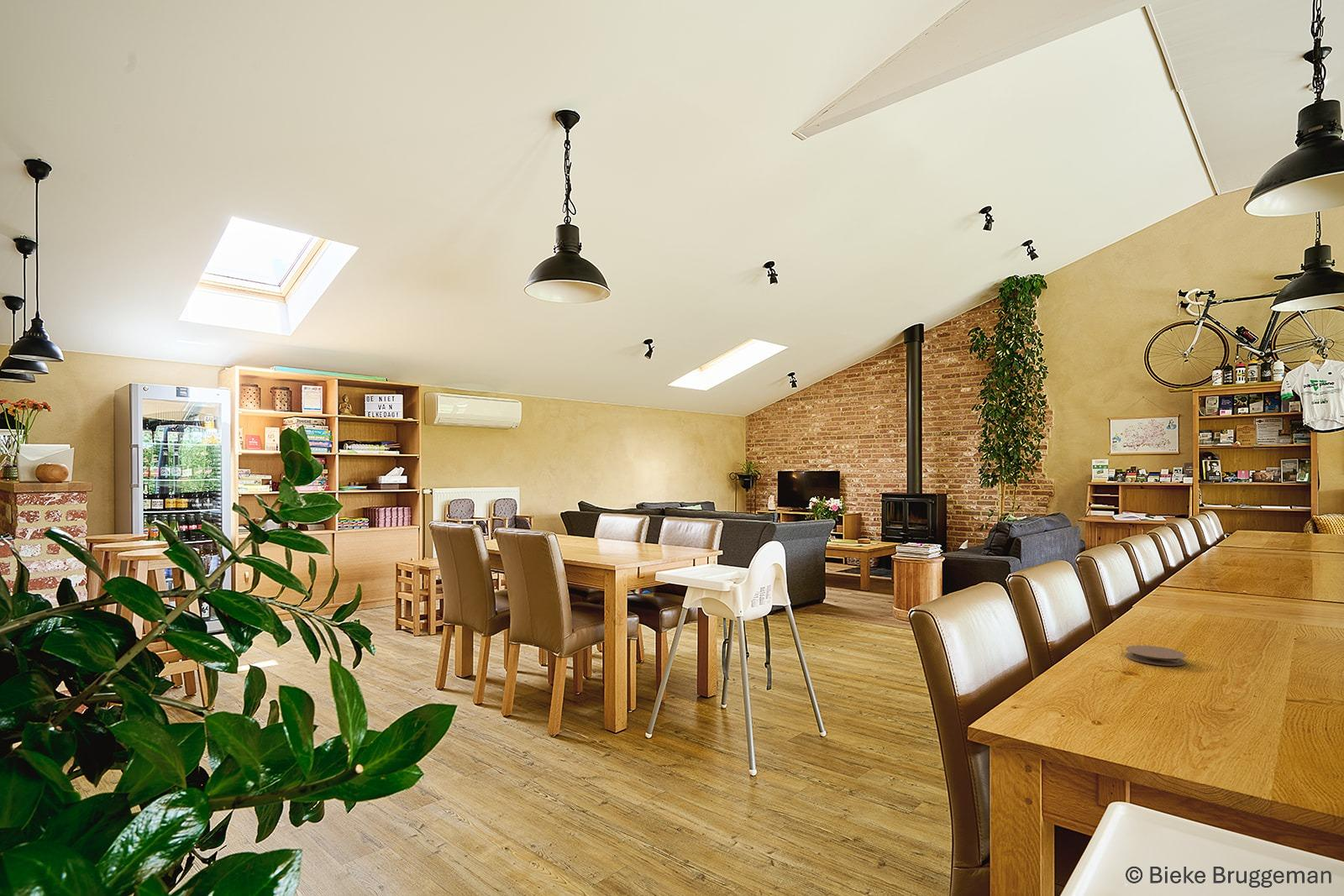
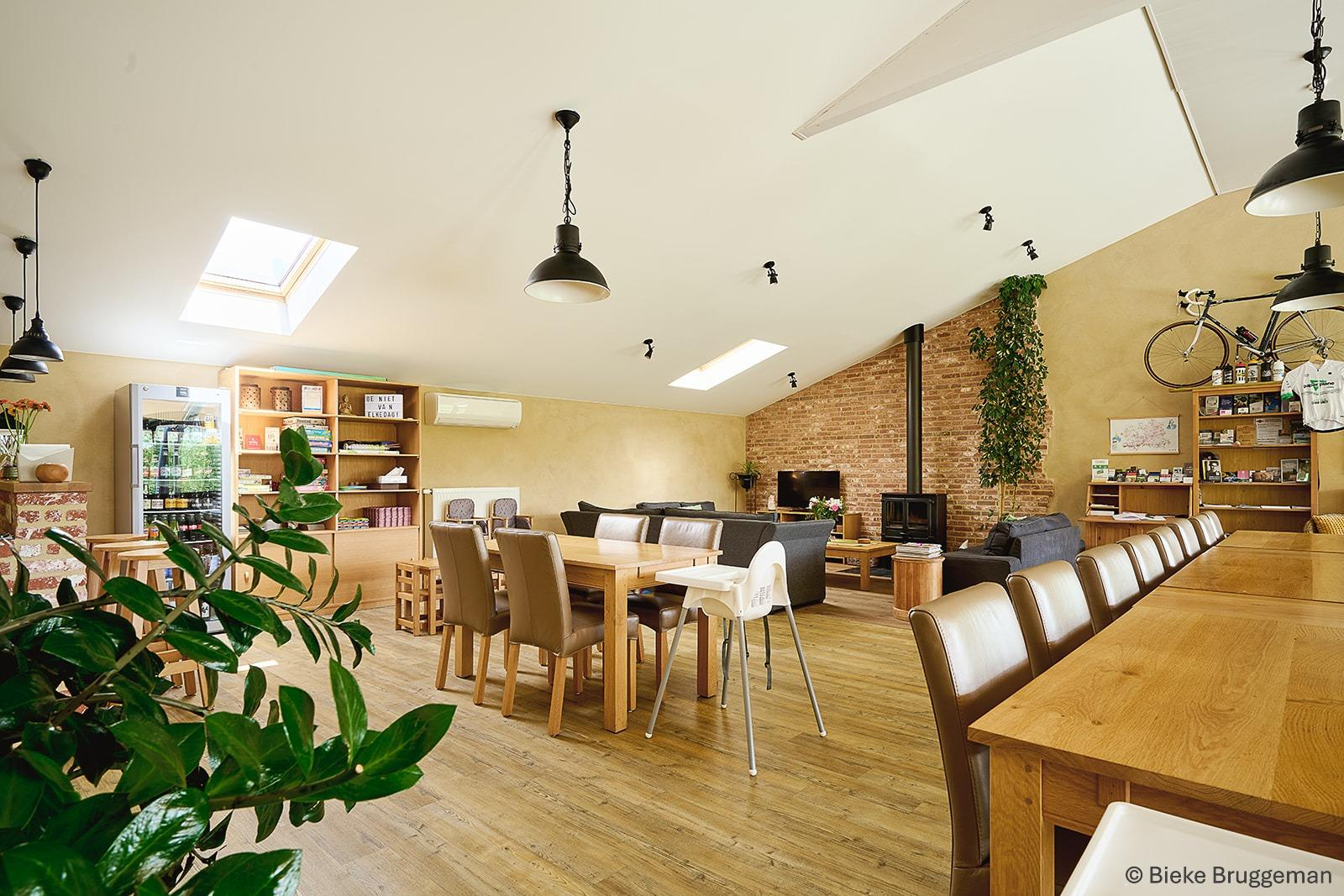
- coaster (1155, 655)
